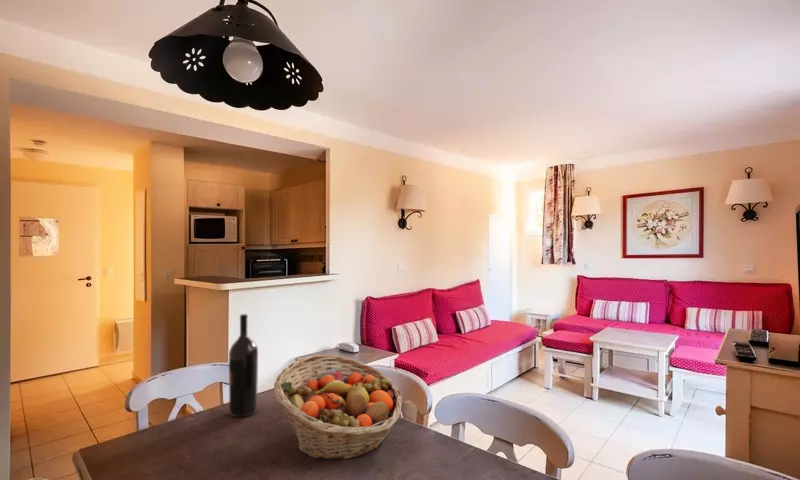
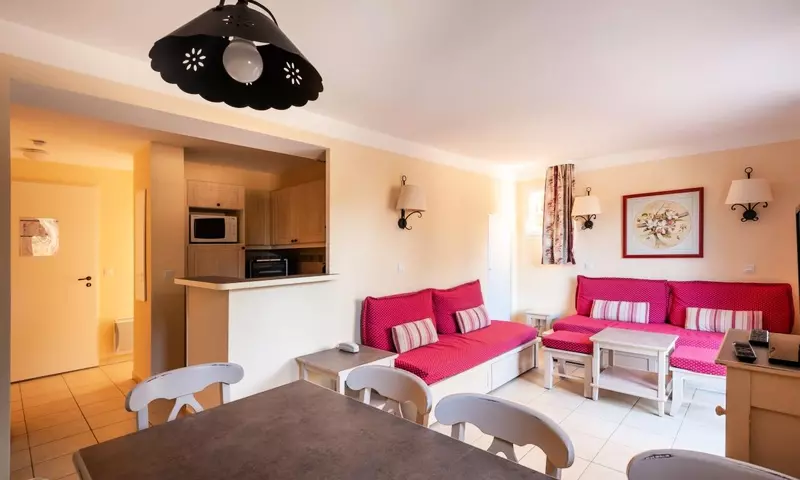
- wine bottle (243, 363)
- fruit basket (341, 400)
